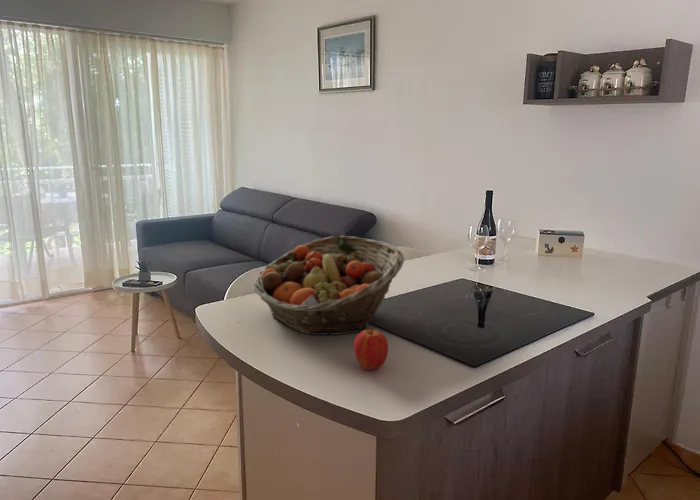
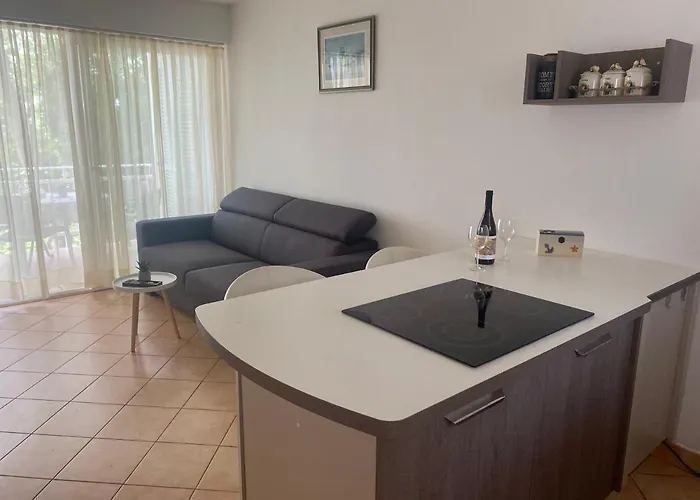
- apple (370, 347)
- fruit basket (327, 281)
